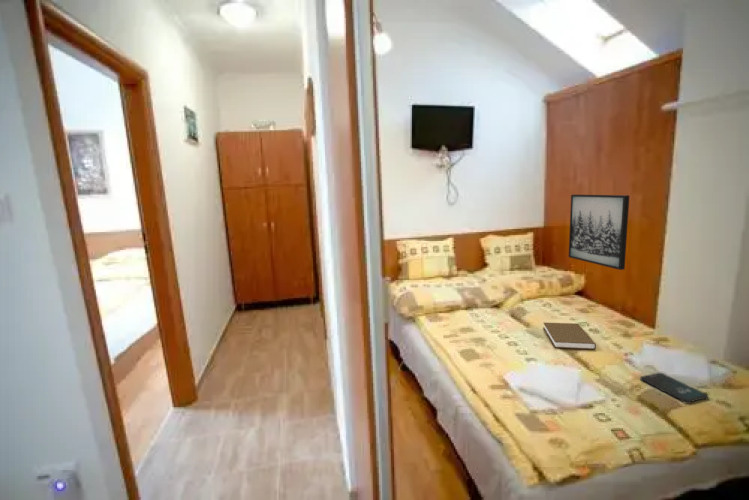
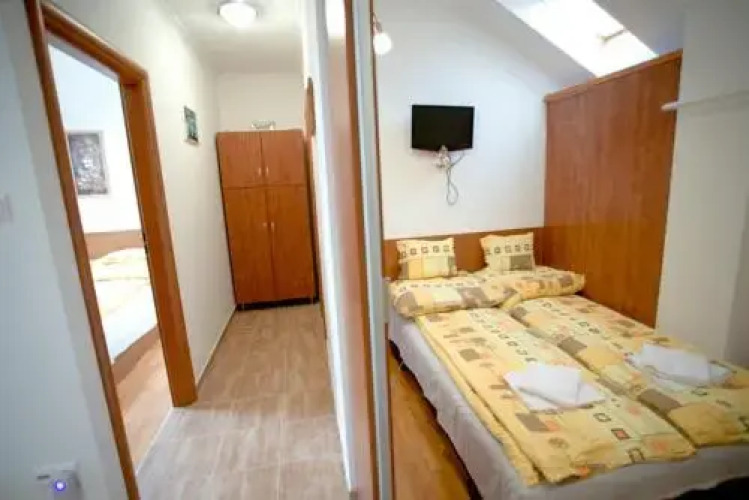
- wall art (595, 229)
- tablet (672, 387)
- book (567, 335)
